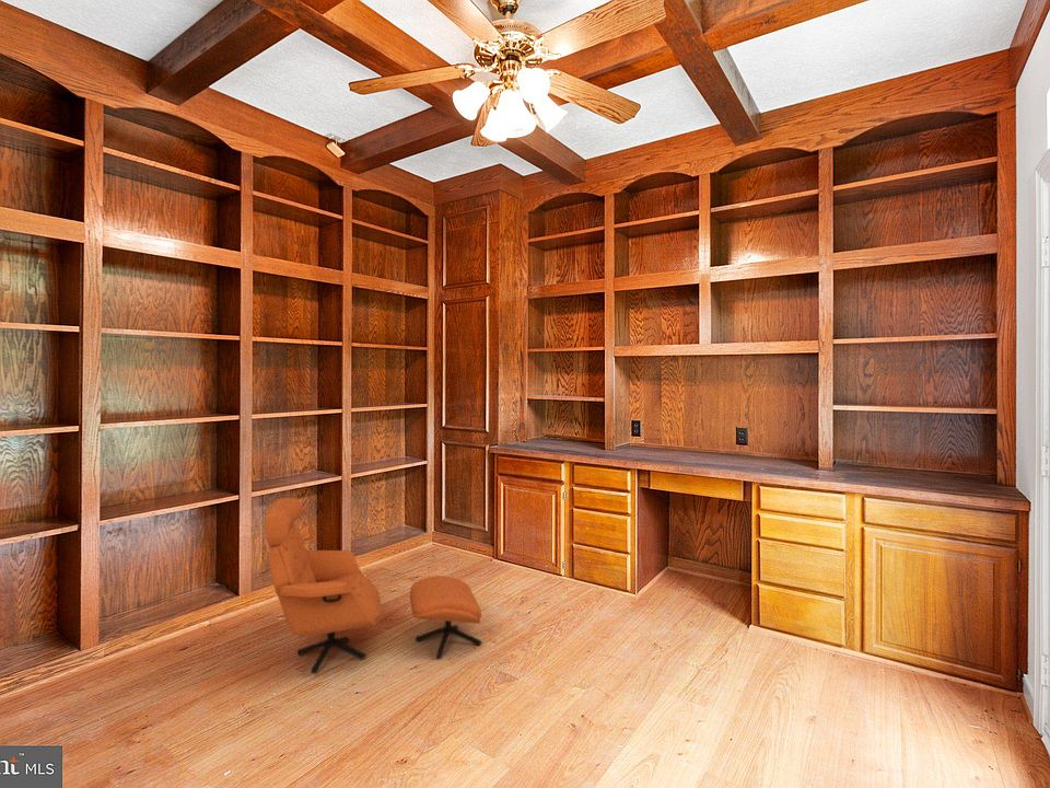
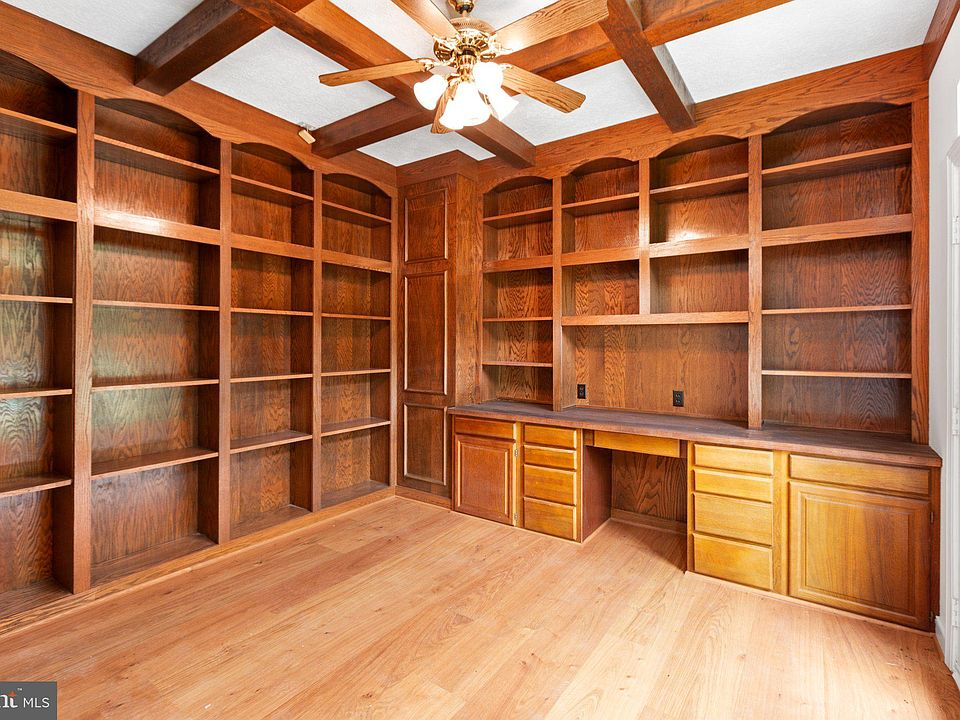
- armchair (369, 580)
